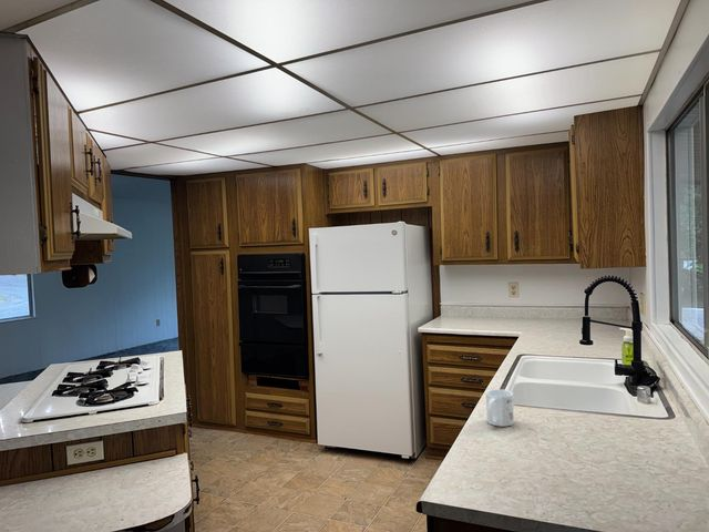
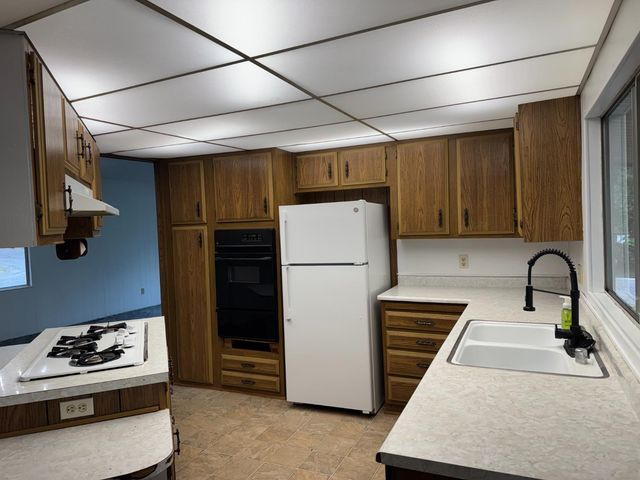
- mug (497, 408)
